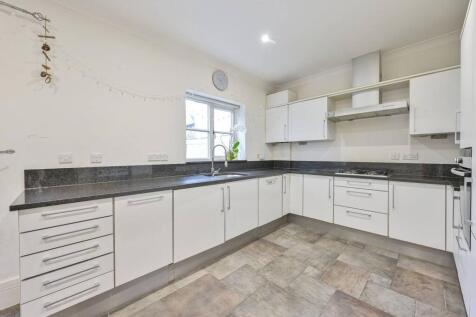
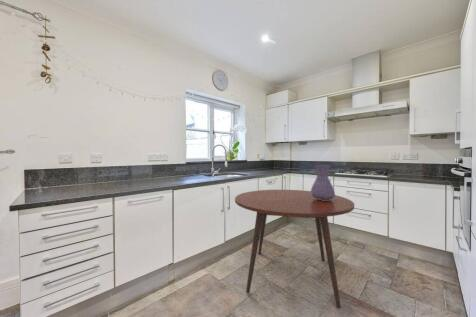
+ dining table (290, 216)
+ vase (322, 182)
